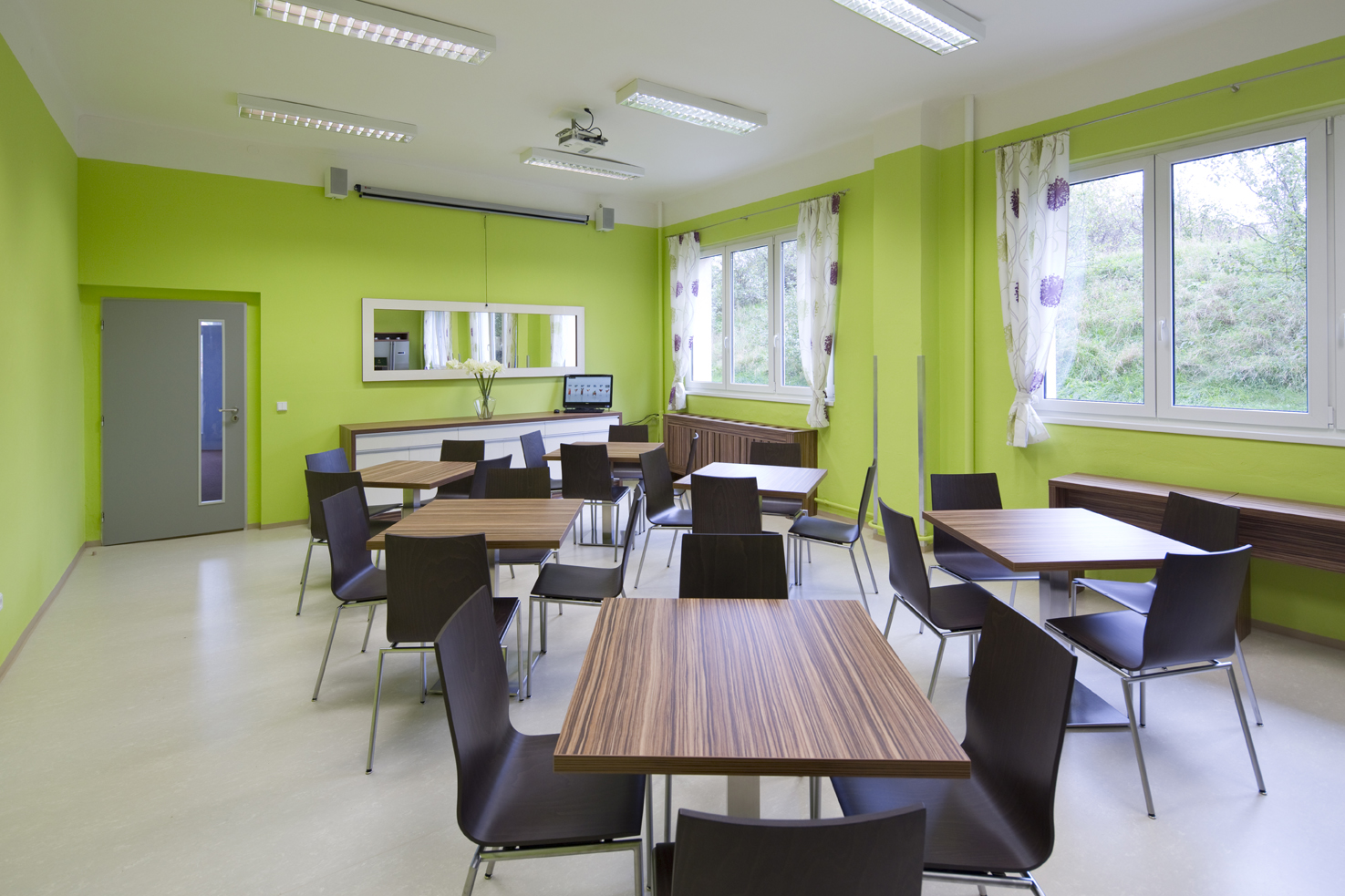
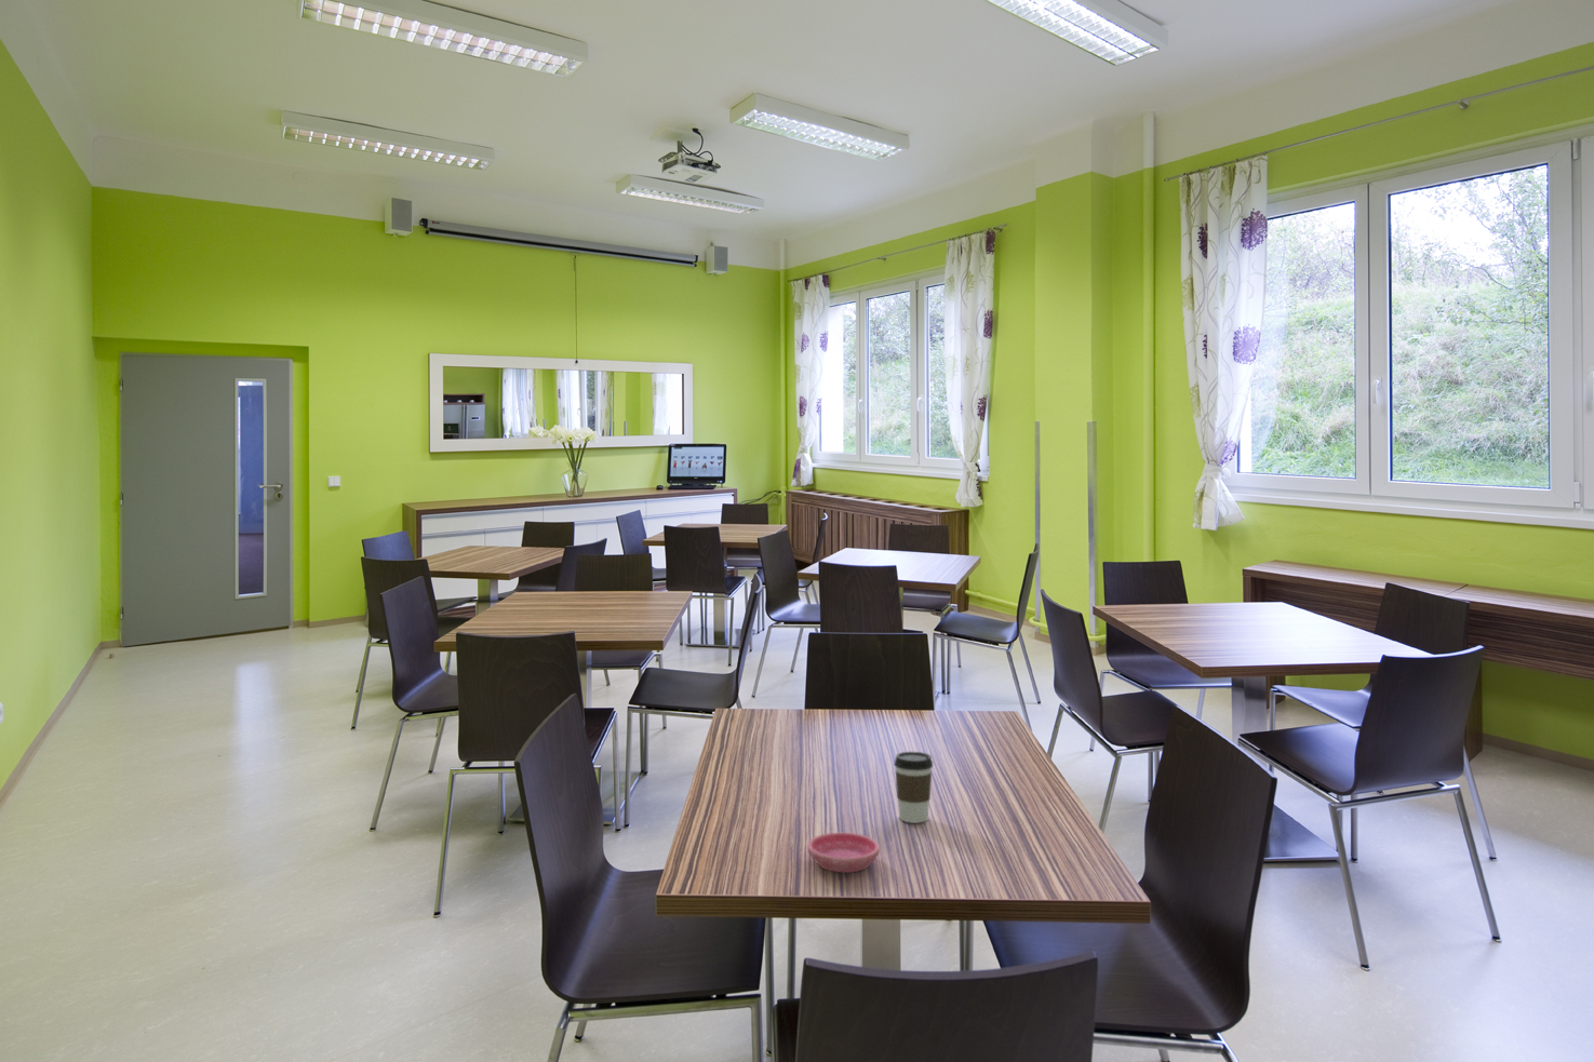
+ coffee cup (914, 787)
+ saucer (843, 852)
